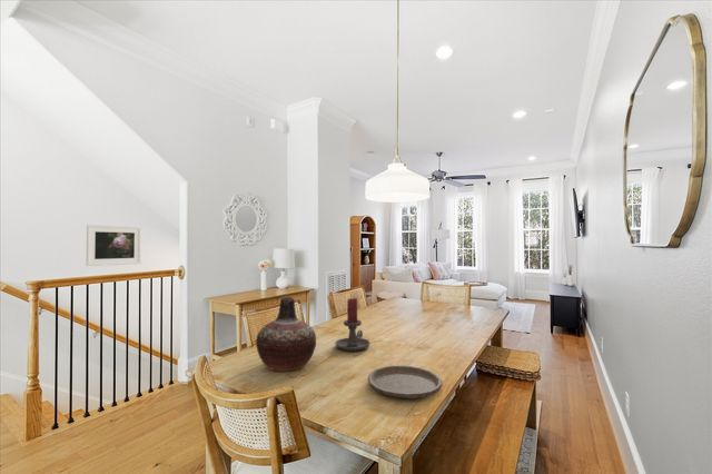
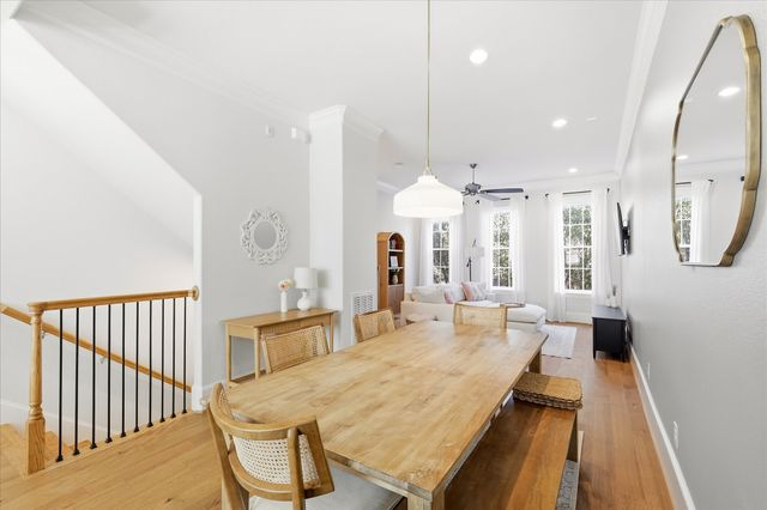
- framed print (115, 245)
- candle holder (354, 320)
- plate (404, 381)
- vase (286, 332)
